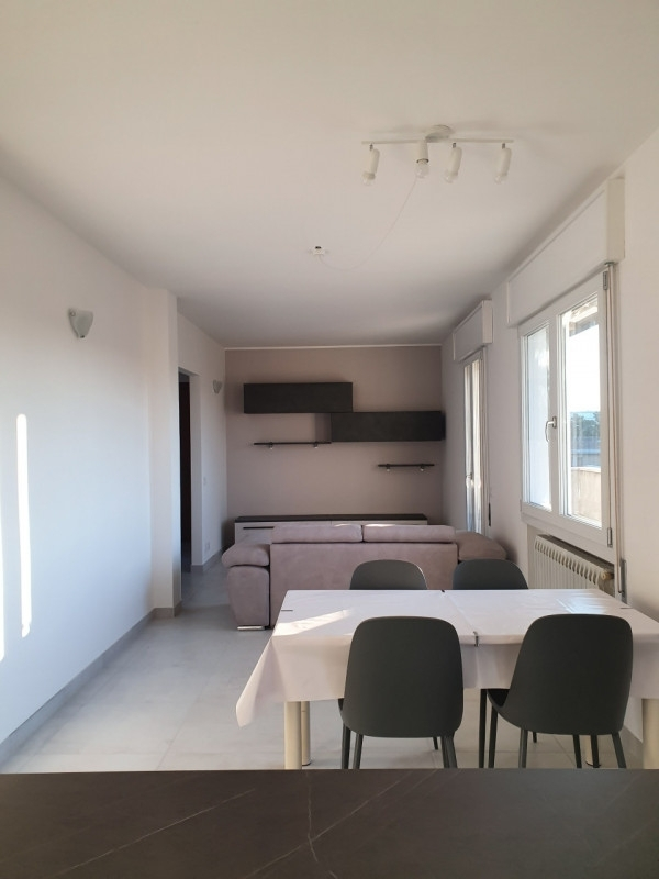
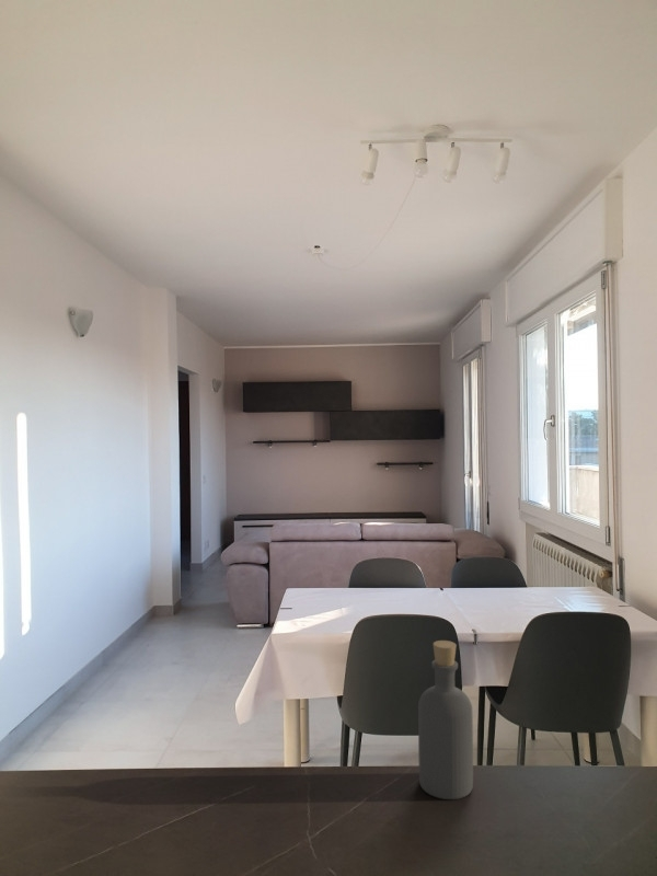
+ bottle (445, 714)
